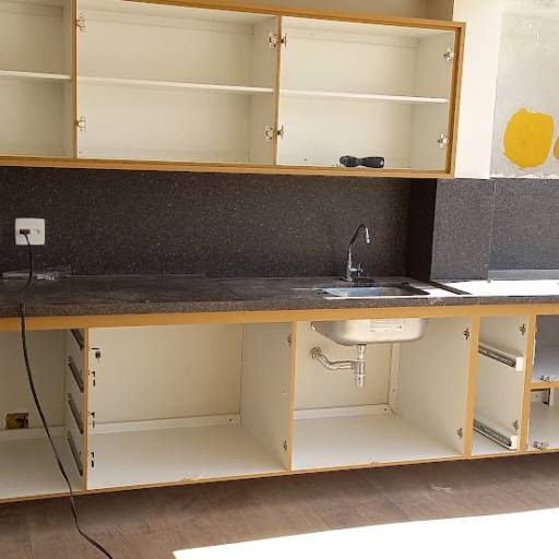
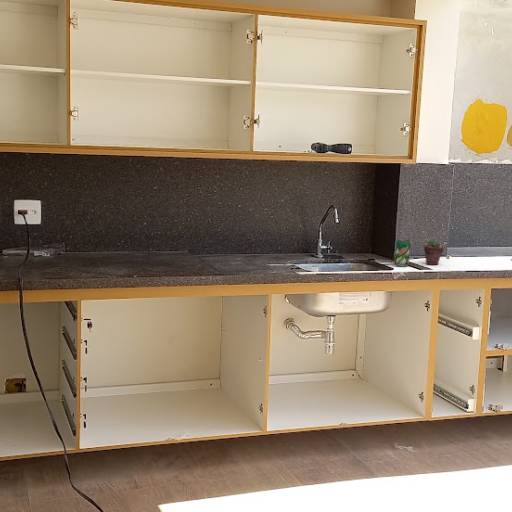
+ potted succulent (433, 251)
+ beverage can (402, 253)
